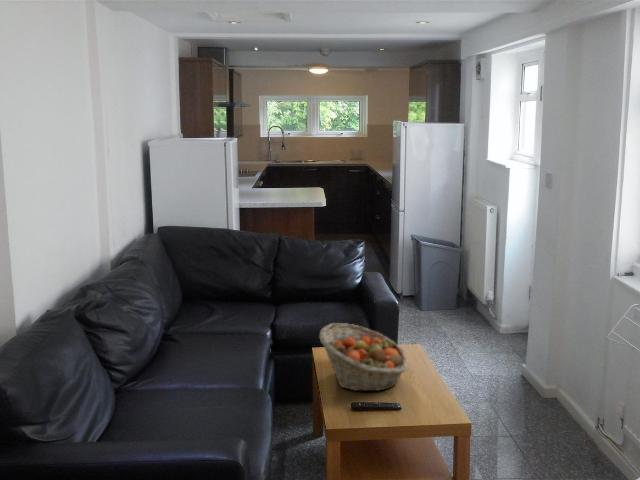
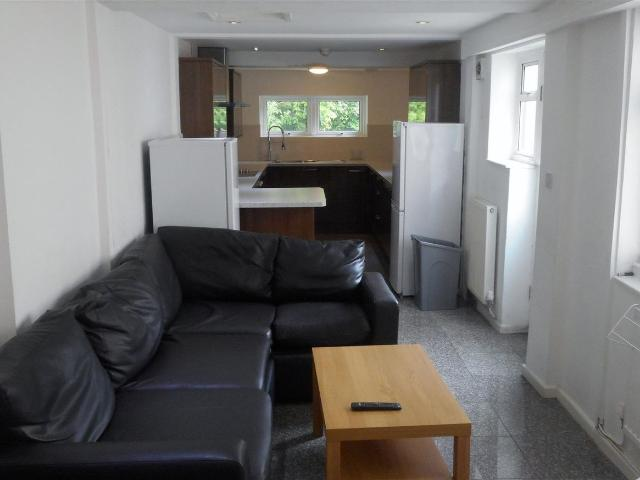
- fruit basket (363, 355)
